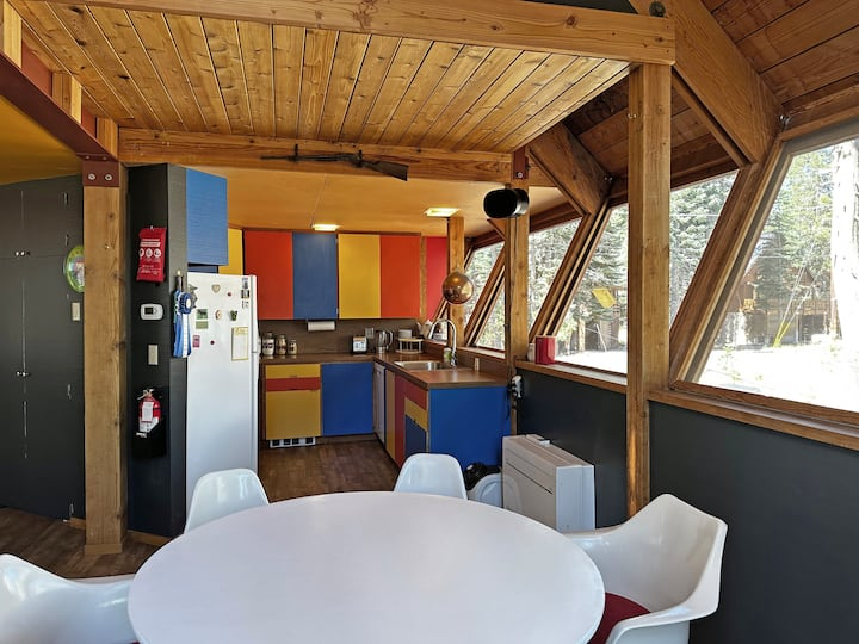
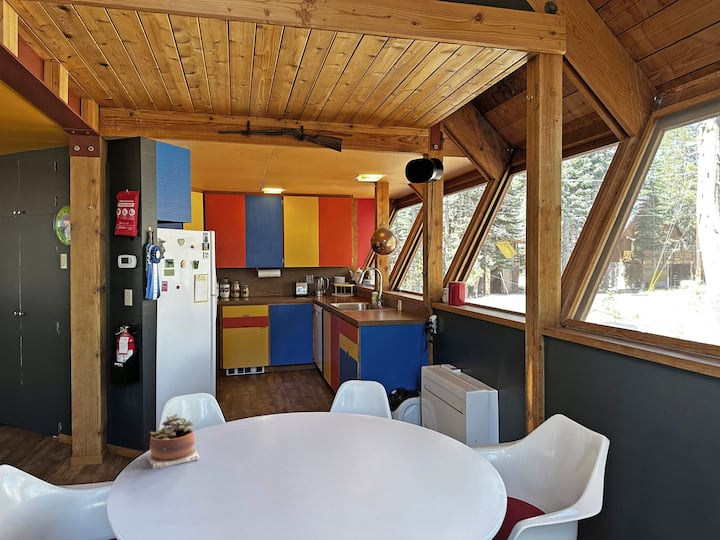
+ succulent plant (172, 437)
